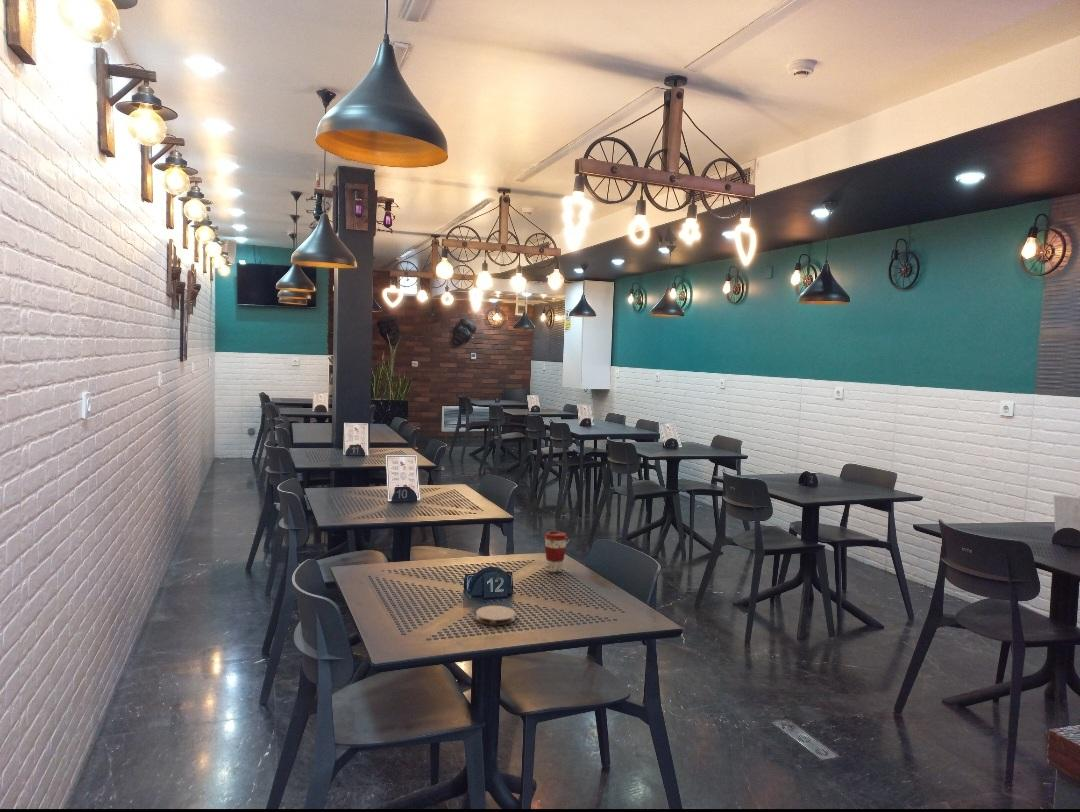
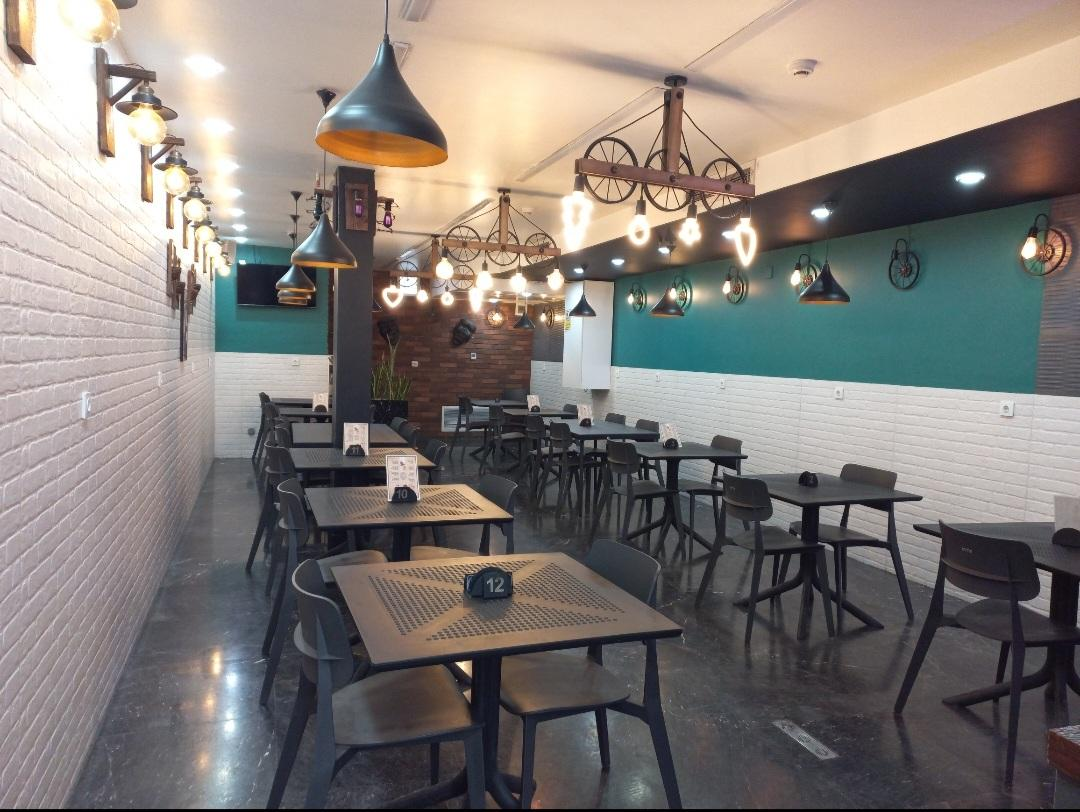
- coaster (495, 615)
- coffee cup (555, 551)
